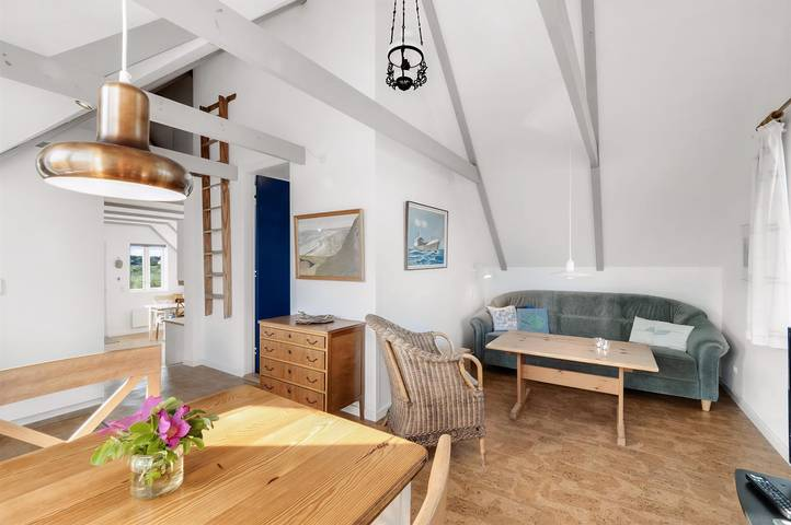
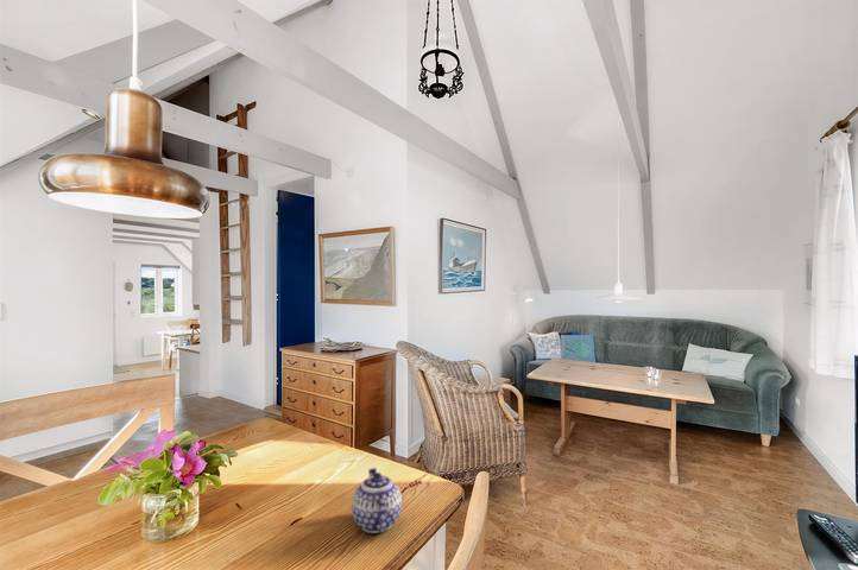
+ teapot (377, 498)
